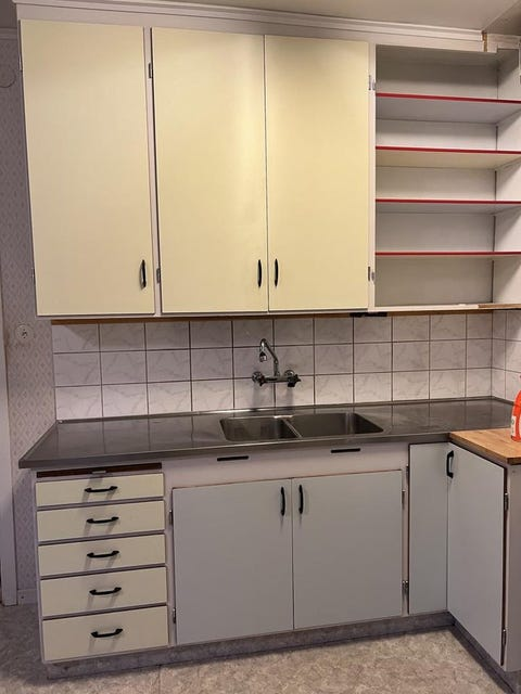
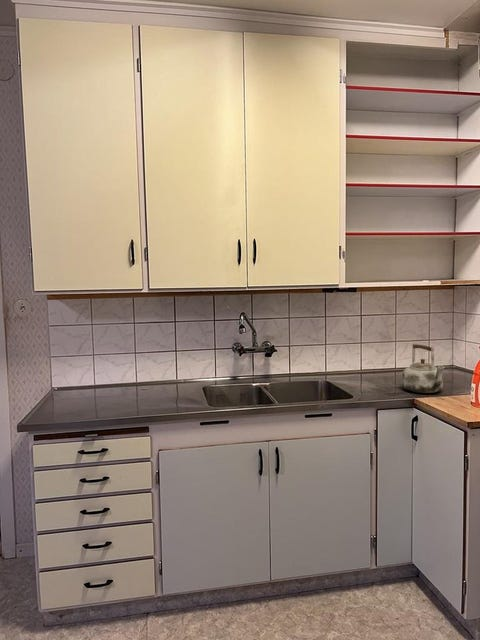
+ kettle (426, 368)
